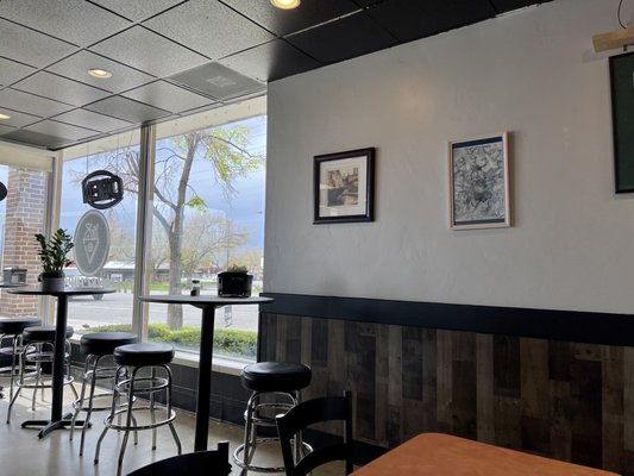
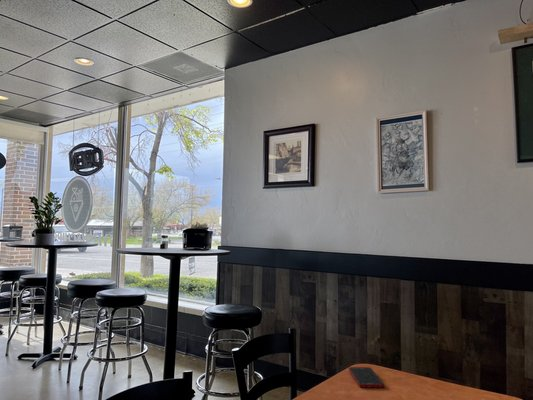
+ cell phone (365, 376)
